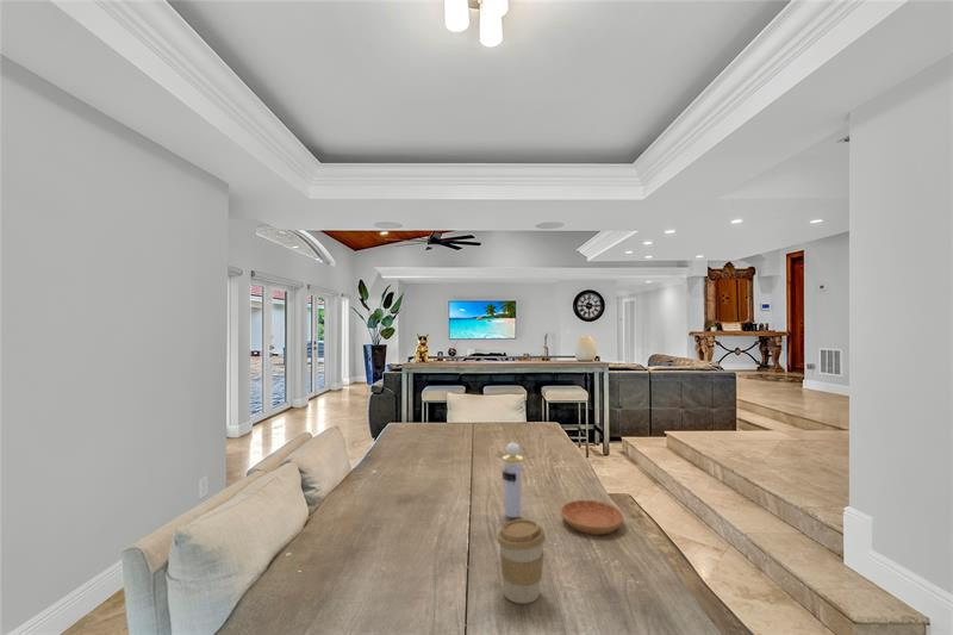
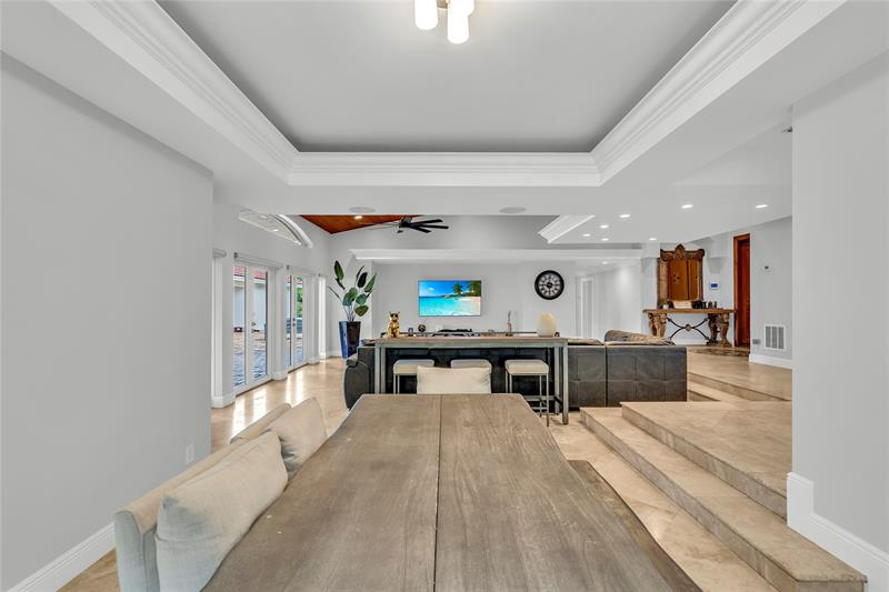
- perfume bottle (512, 479)
- saucer (591, 517)
- coffee cup (521, 558)
